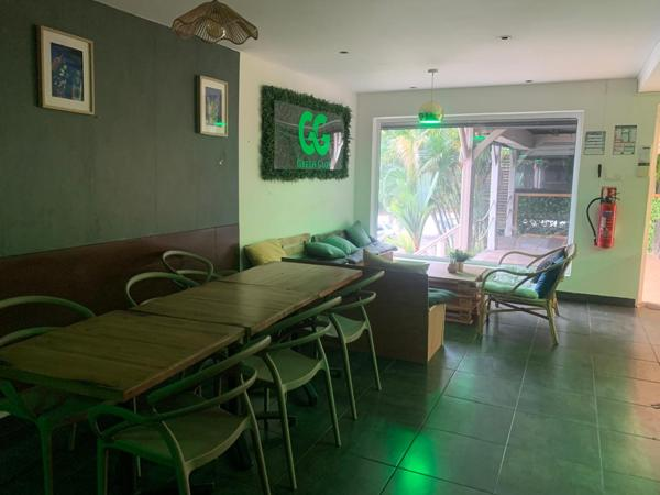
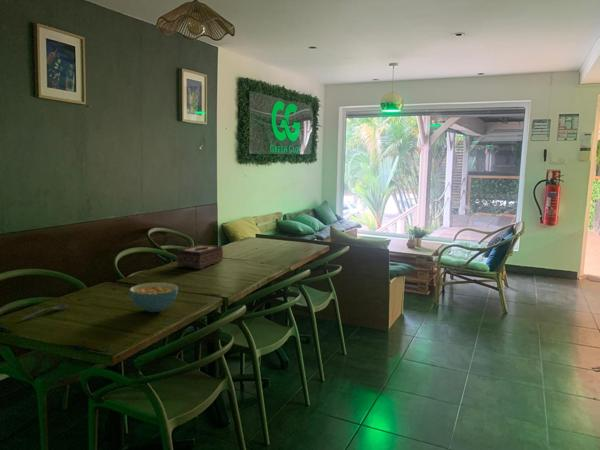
+ cereal bowl (154, 299)
+ soupspoon (45, 309)
+ tissue box (200, 256)
